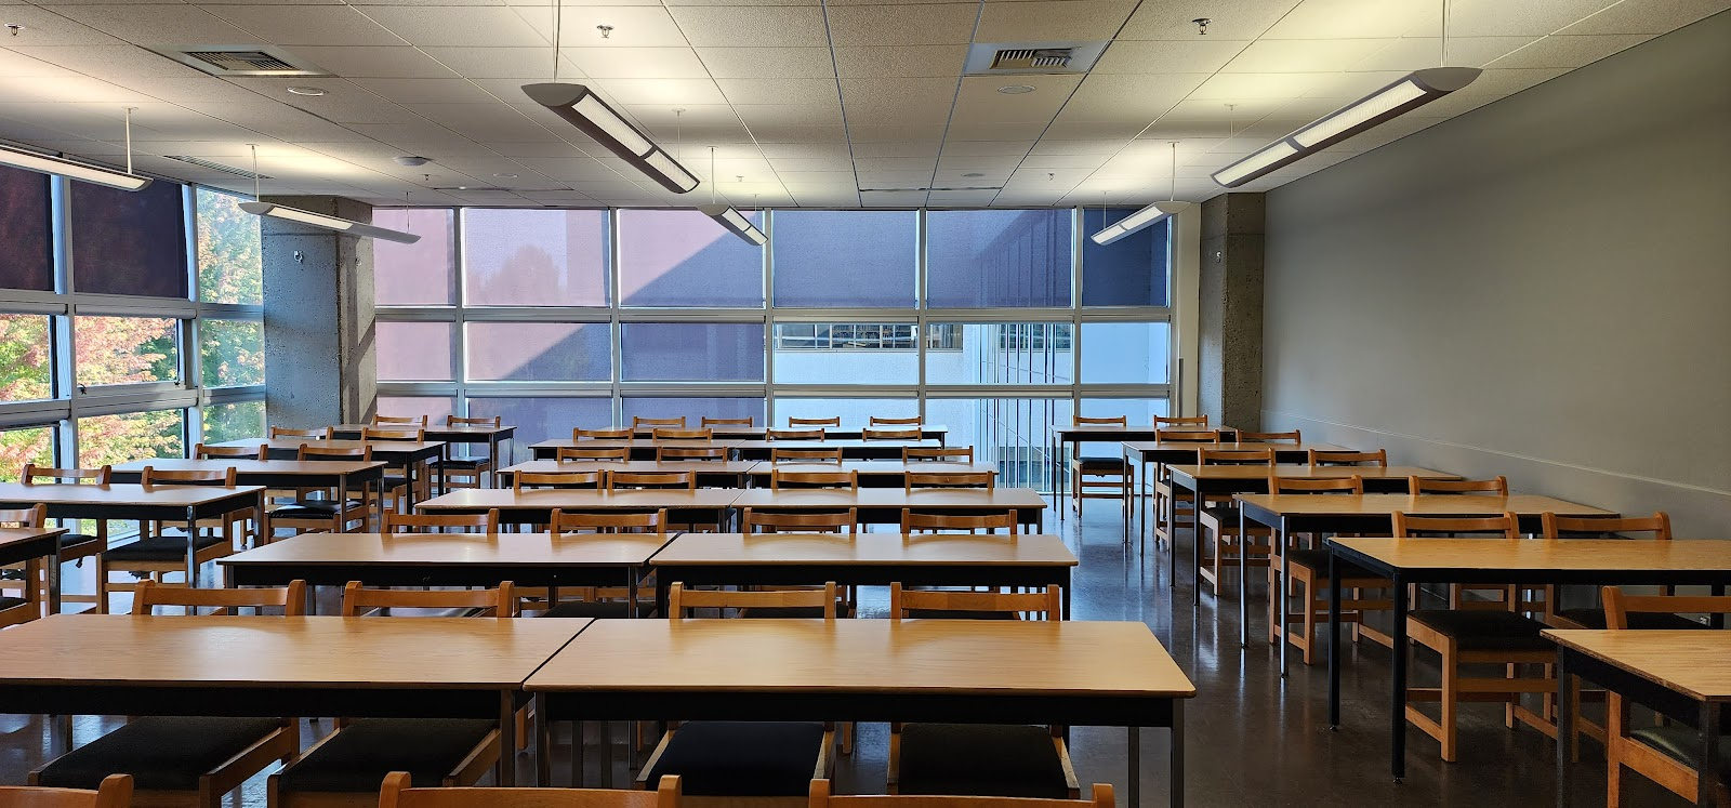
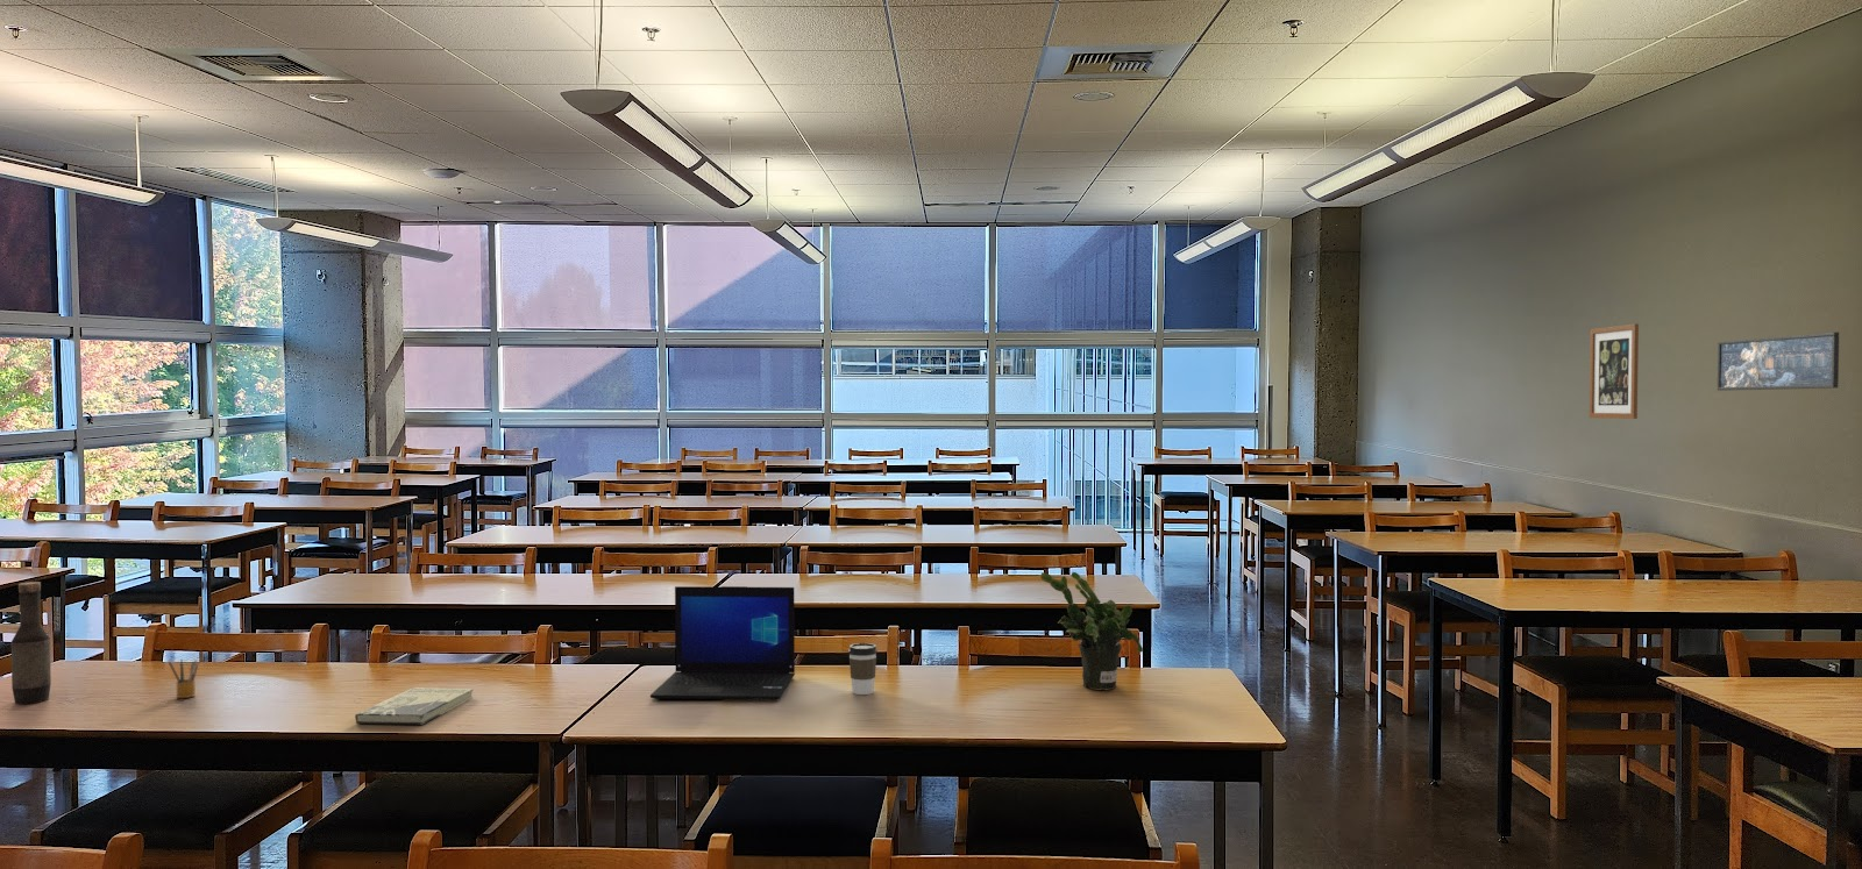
+ pencil box (183, 677)
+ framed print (1774, 363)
+ bottle (30, 641)
+ potted plant (1088, 632)
+ book (417, 705)
+ wall art (1613, 373)
+ coffee cup (862, 668)
+ laptop (726, 641)
